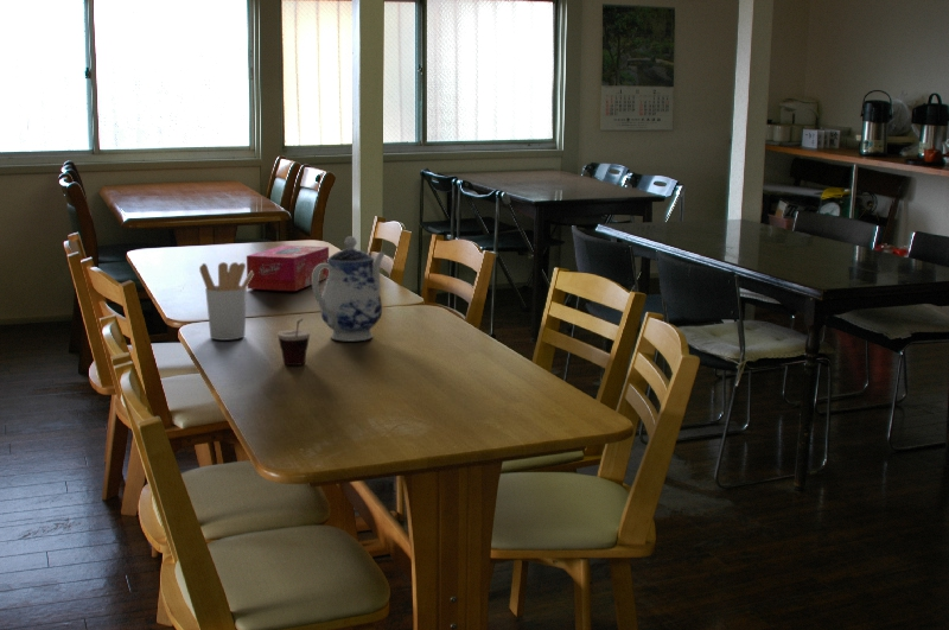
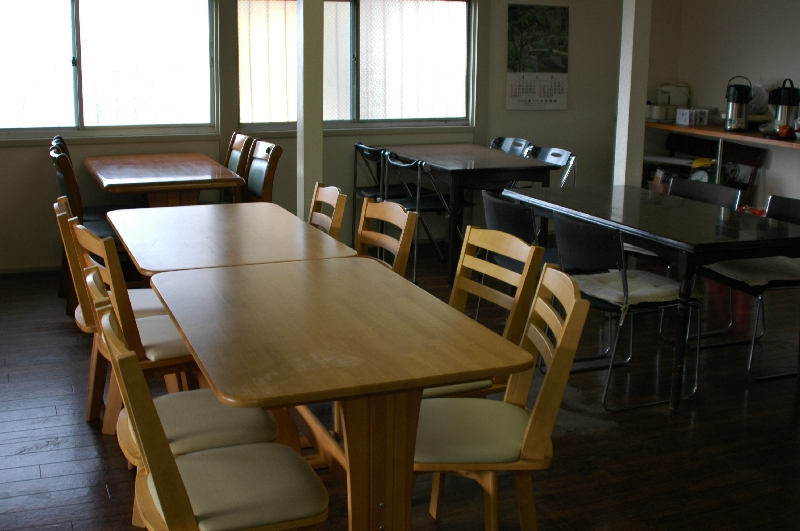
- utensil holder (228, 298)
- cup (297, 339)
- teapot (351, 287)
- tissue box (289, 267)
